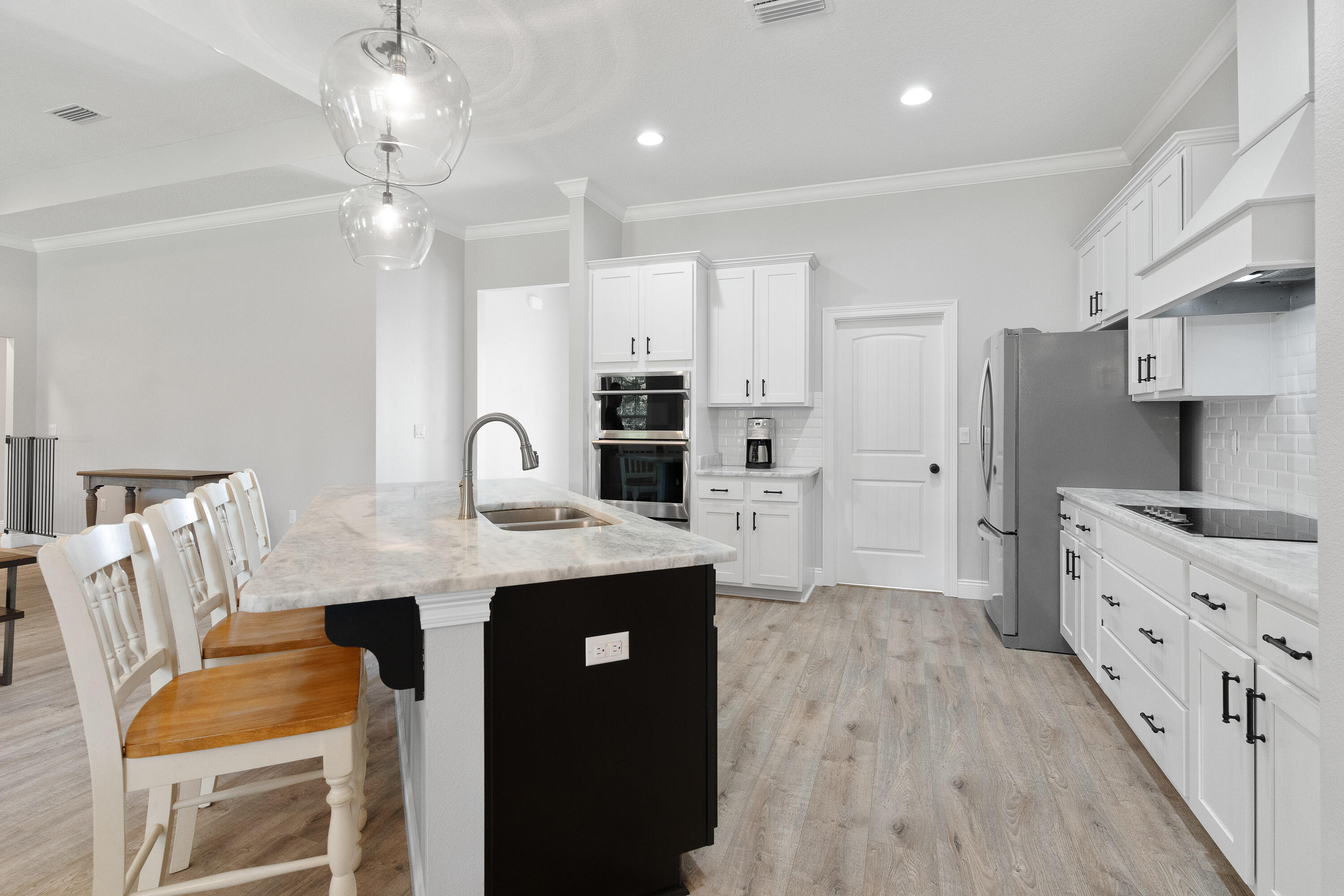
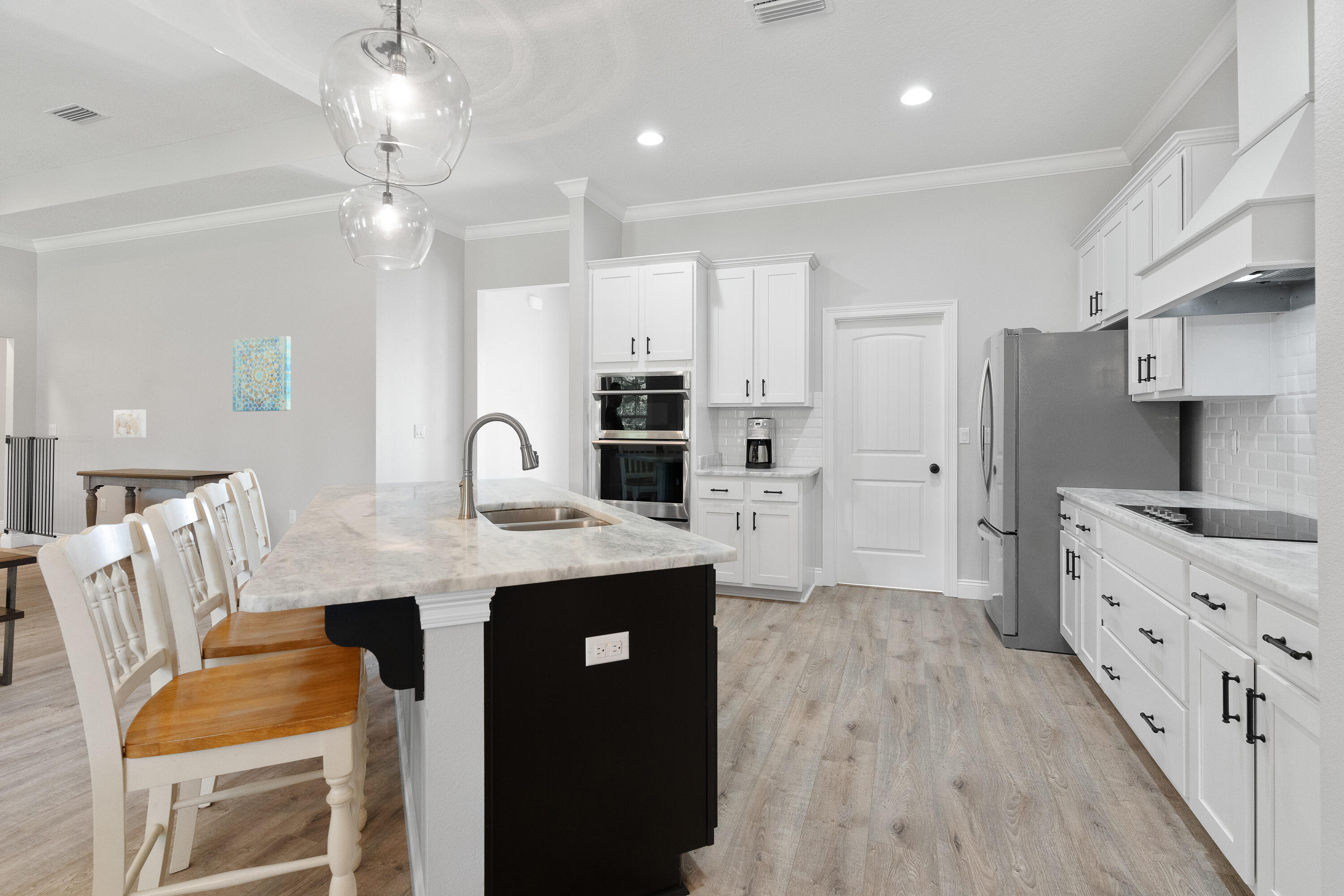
+ wall art (129, 423)
+ wall art (261, 375)
